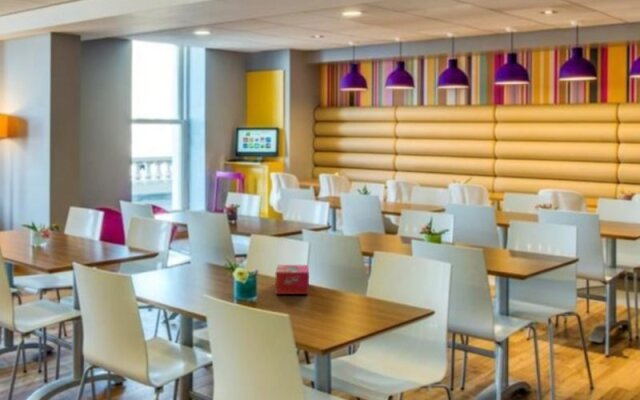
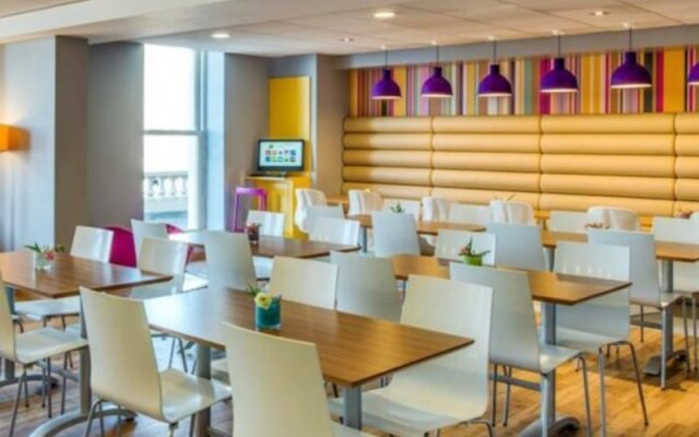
- tissue box (292, 278)
